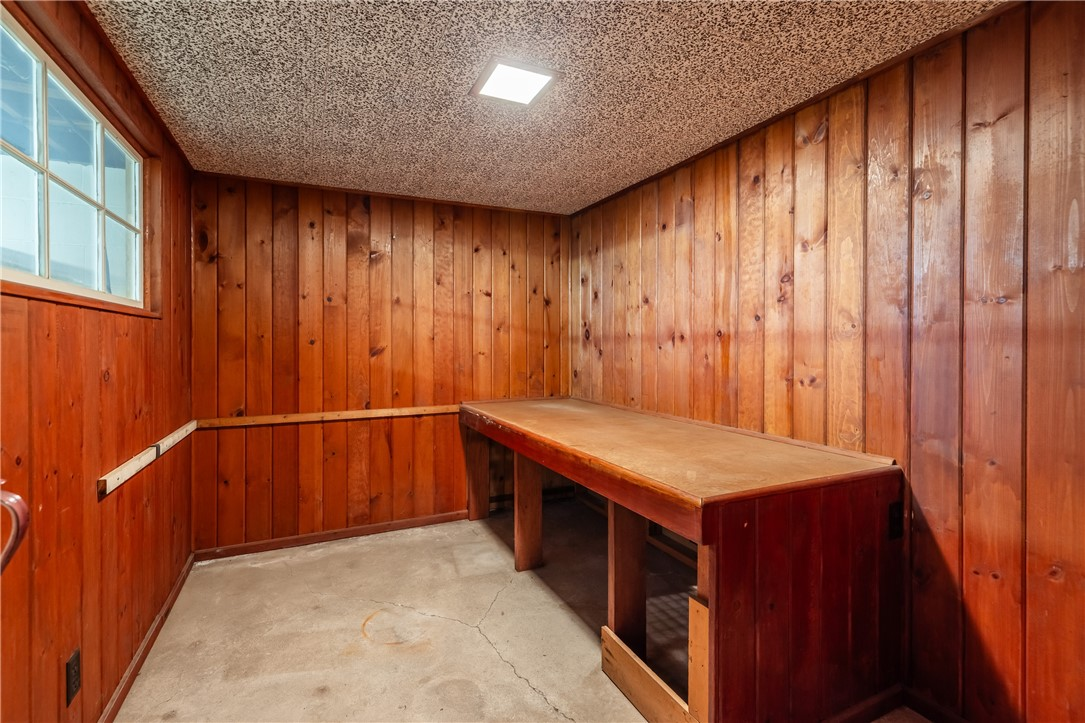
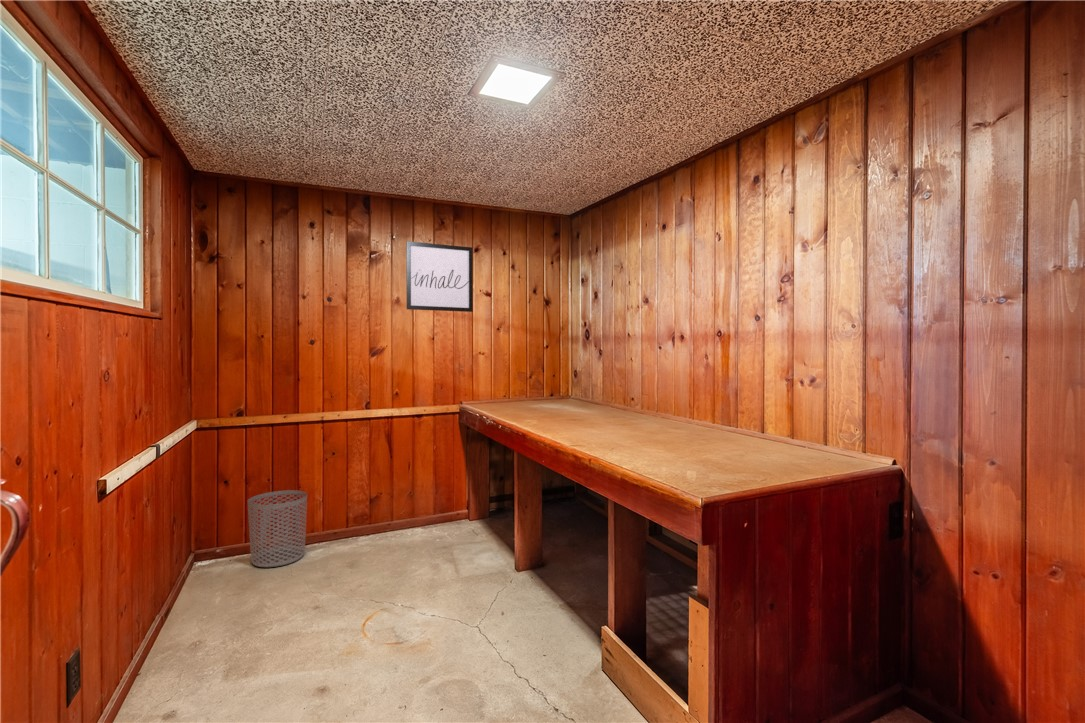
+ wall art (440, 277)
+ waste bin (278, 527)
